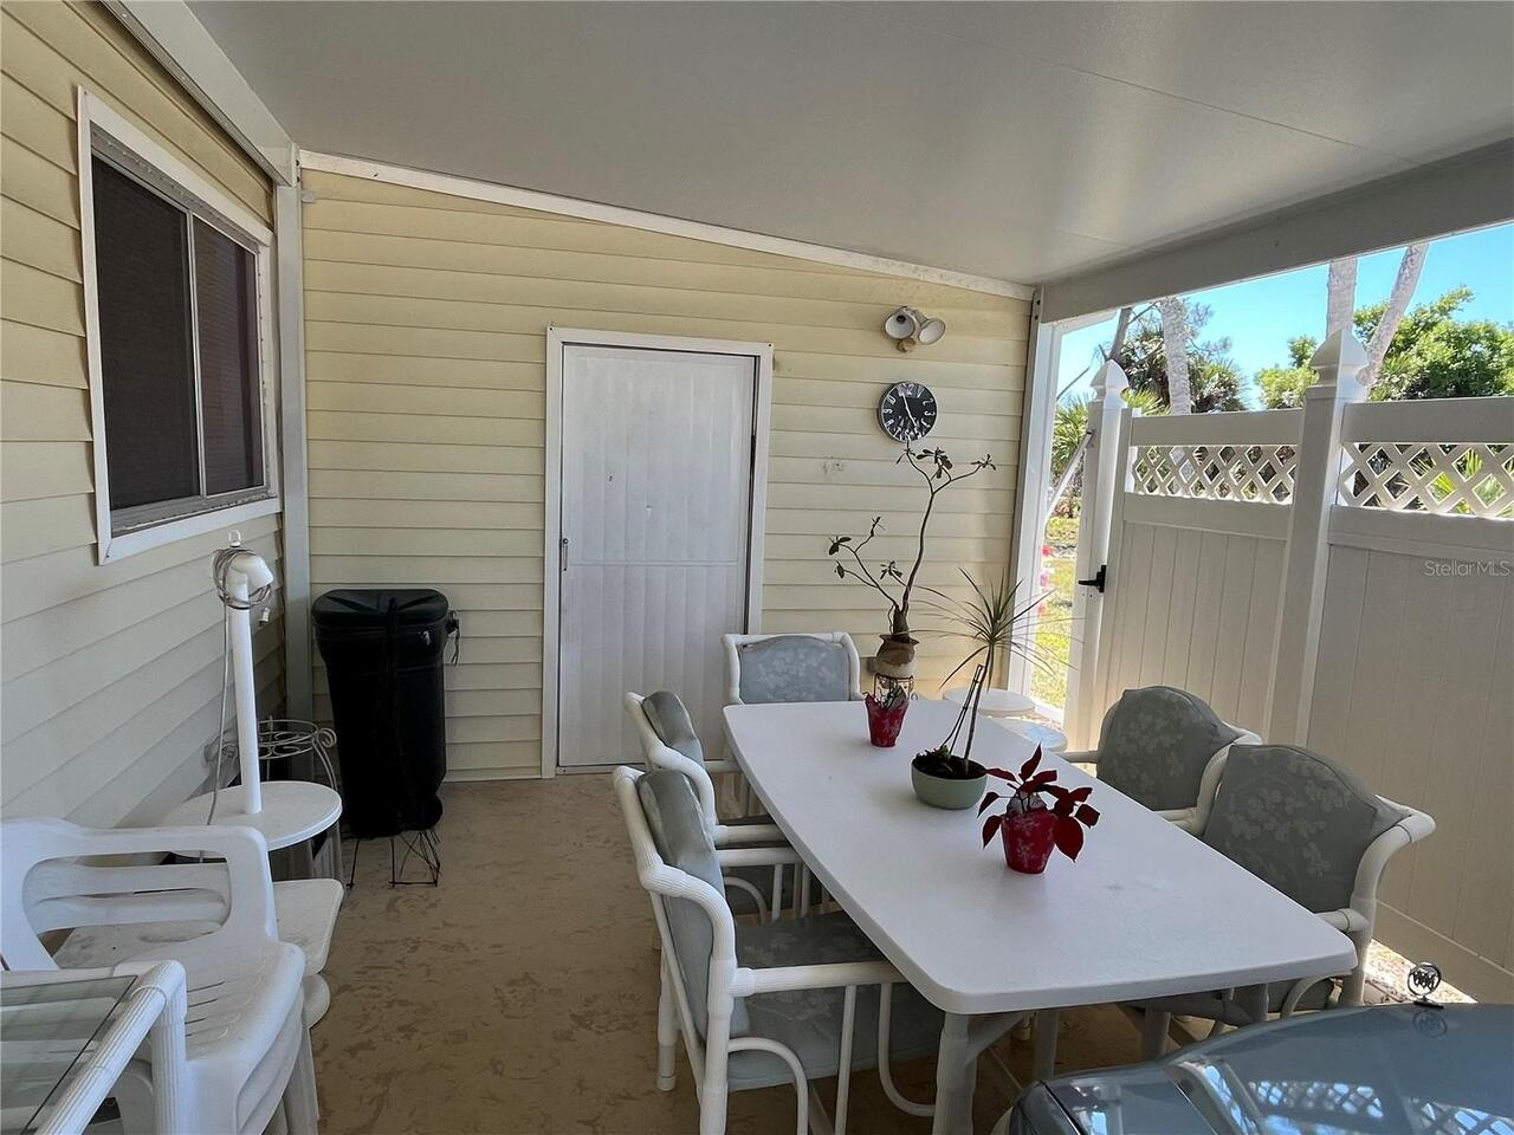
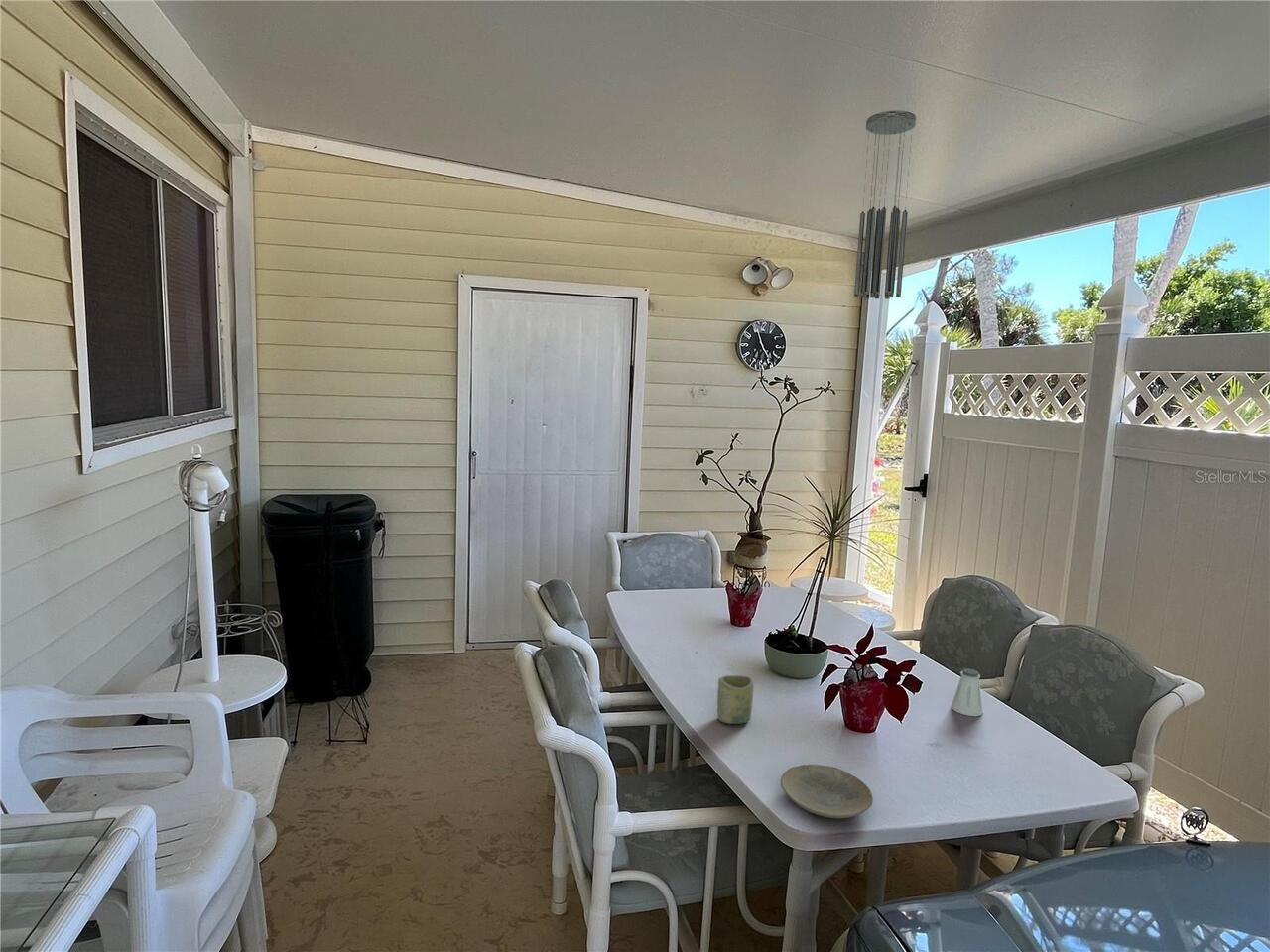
+ wind chime (884, 209)
+ saltshaker (968, 690)
+ plate (826, 794)
+ cup (734, 699)
